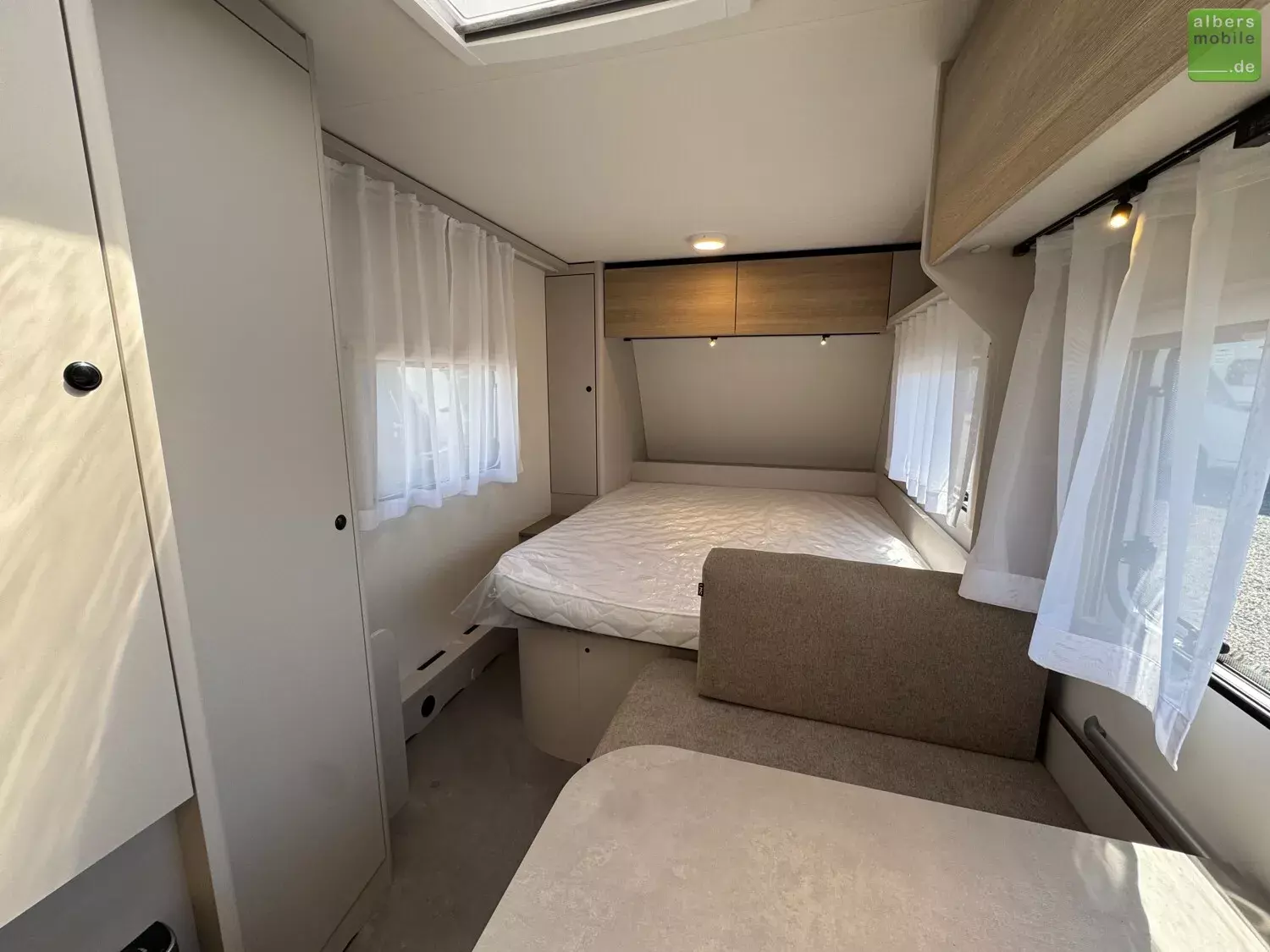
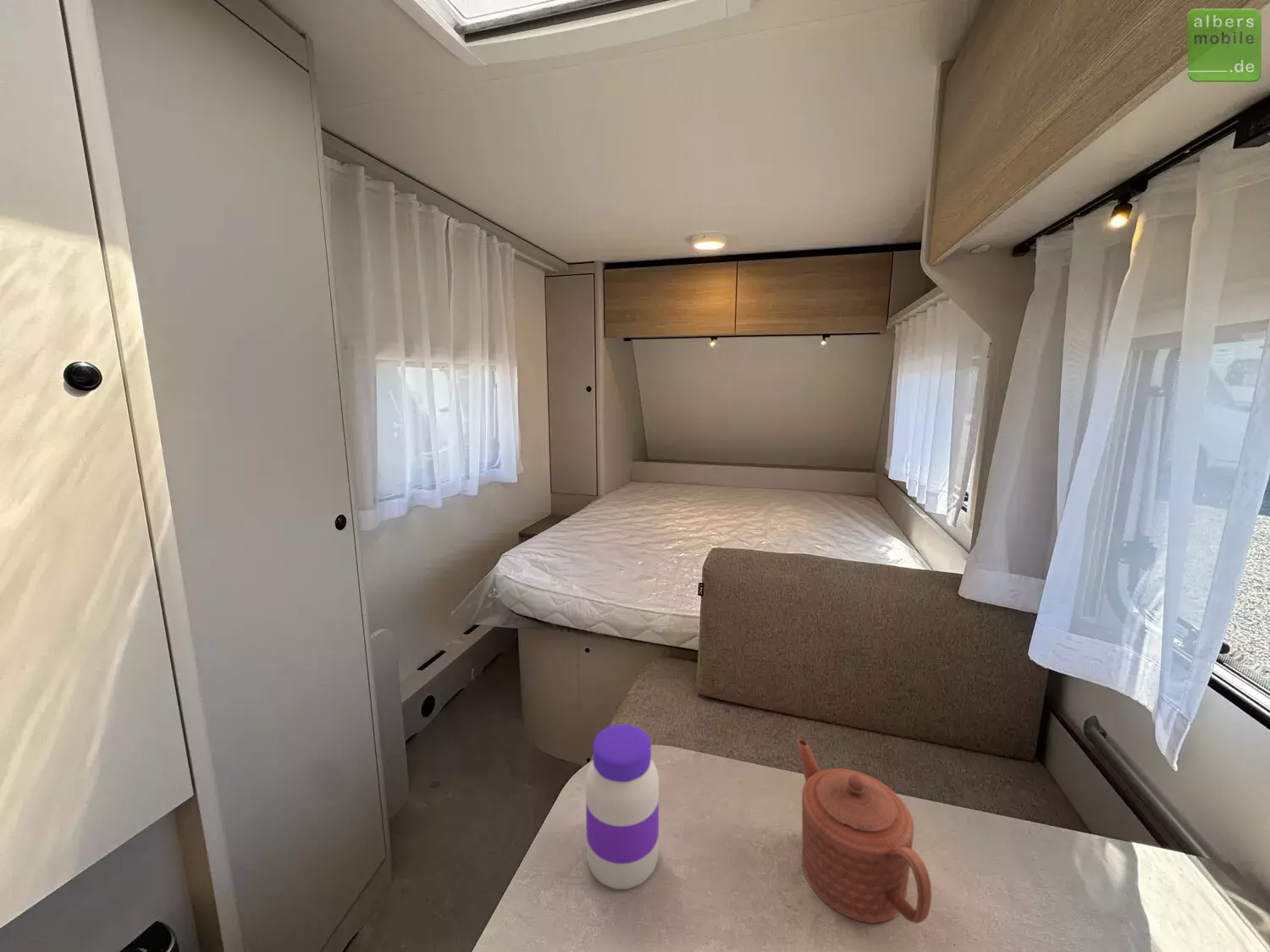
+ jar (622, 800)
+ teapot (853, 824)
